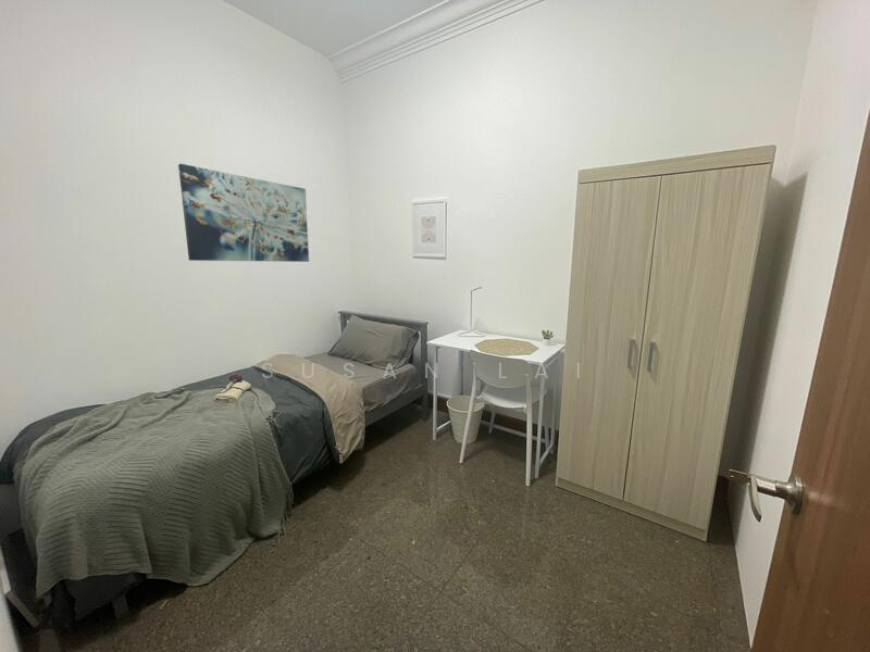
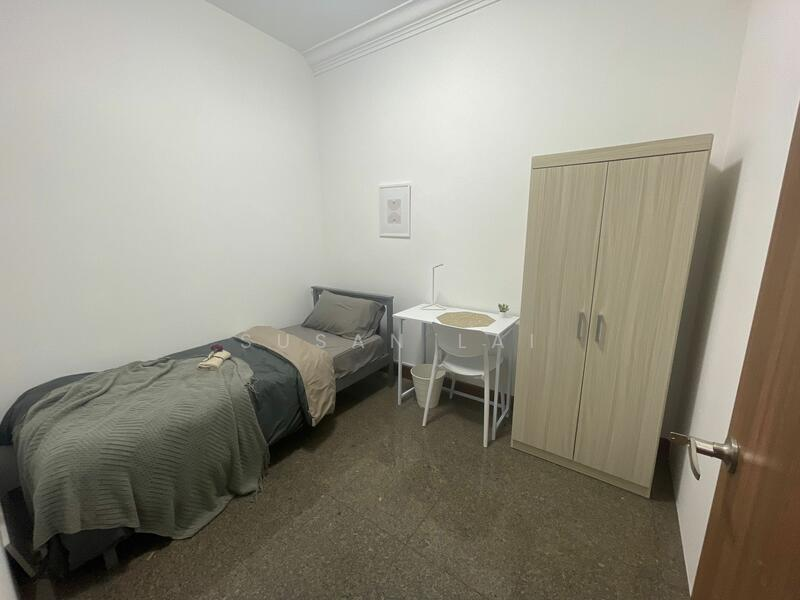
- wall art (253, 220)
